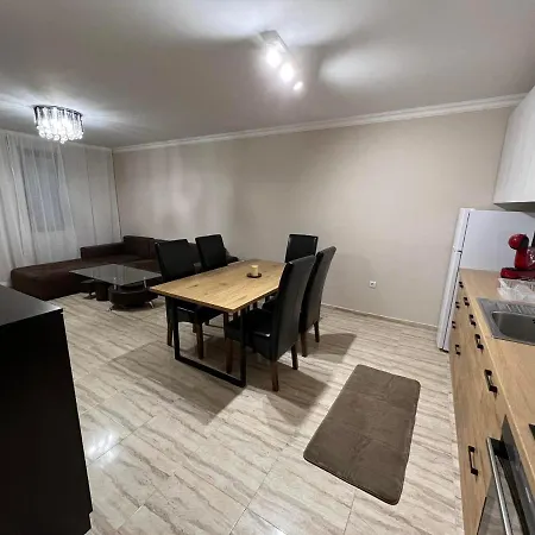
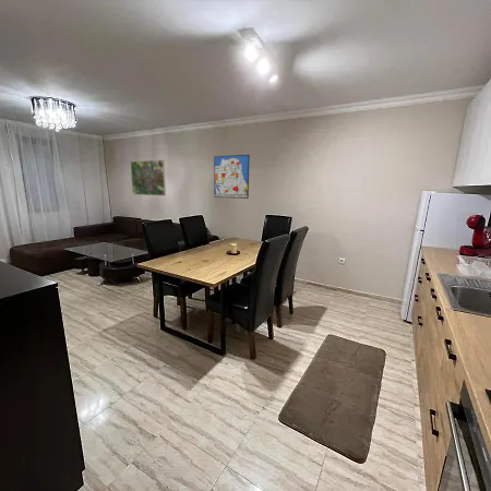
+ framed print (147, 178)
+ wall art (230, 177)
